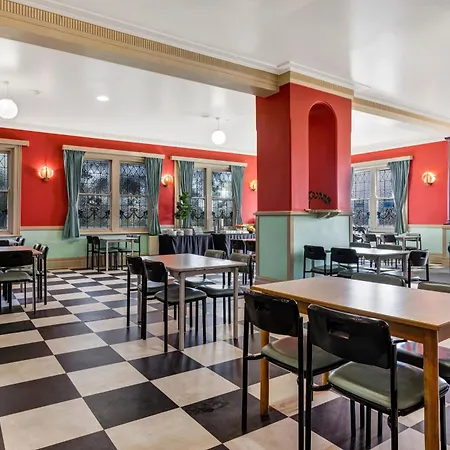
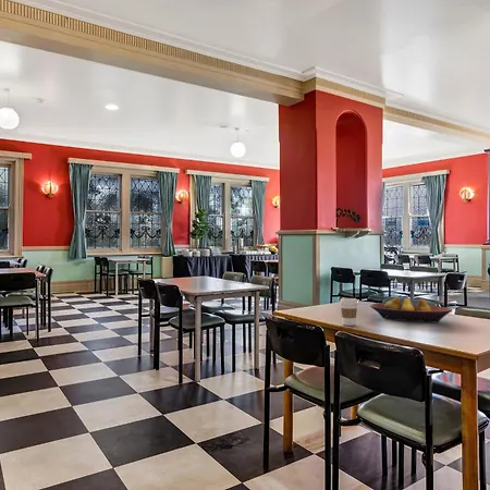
+ fruit bowl (409, 308)
+ coffee cup (348, 311)
